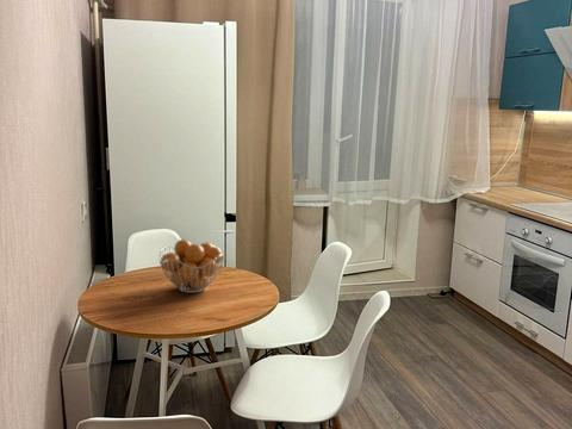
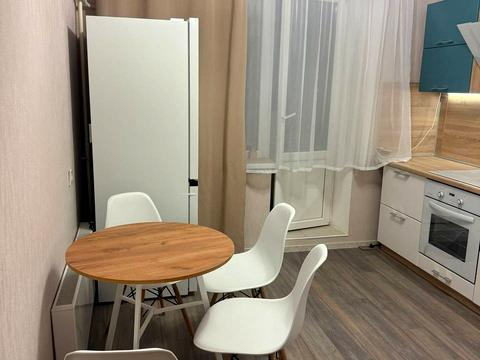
- fruit basket (192, 265)
